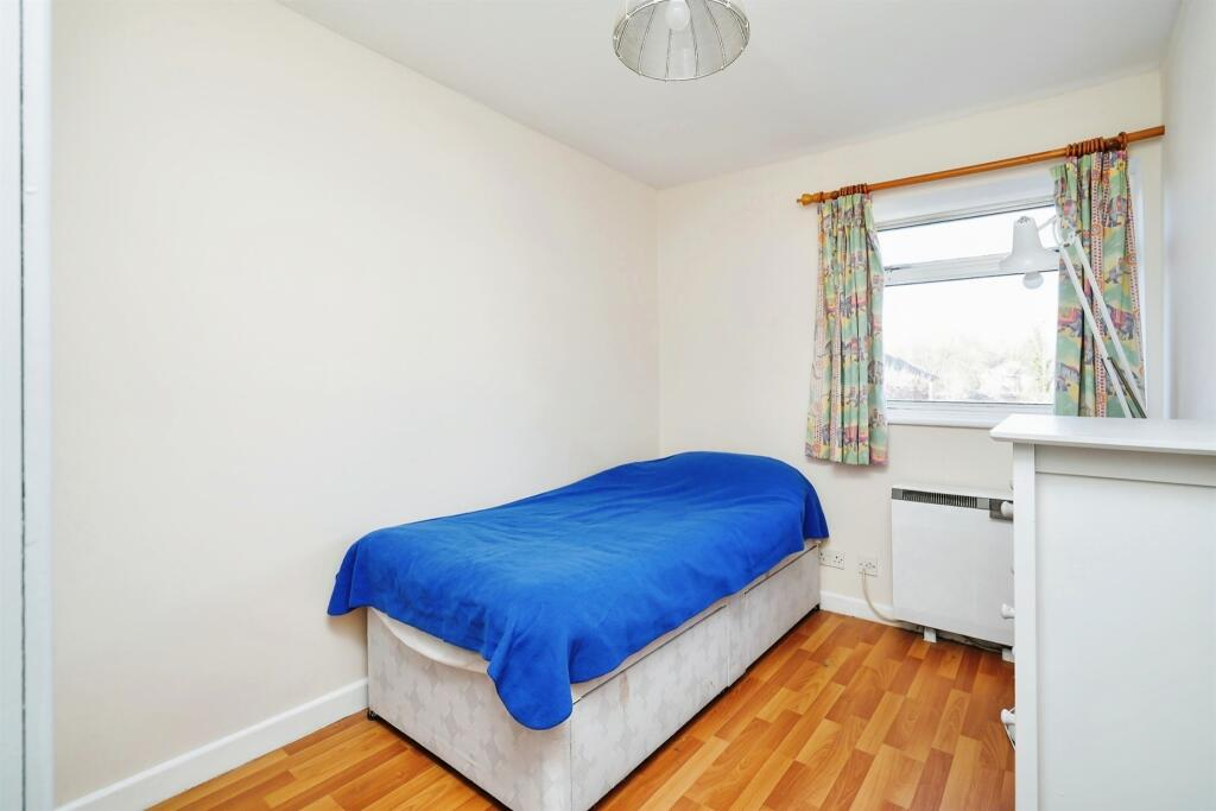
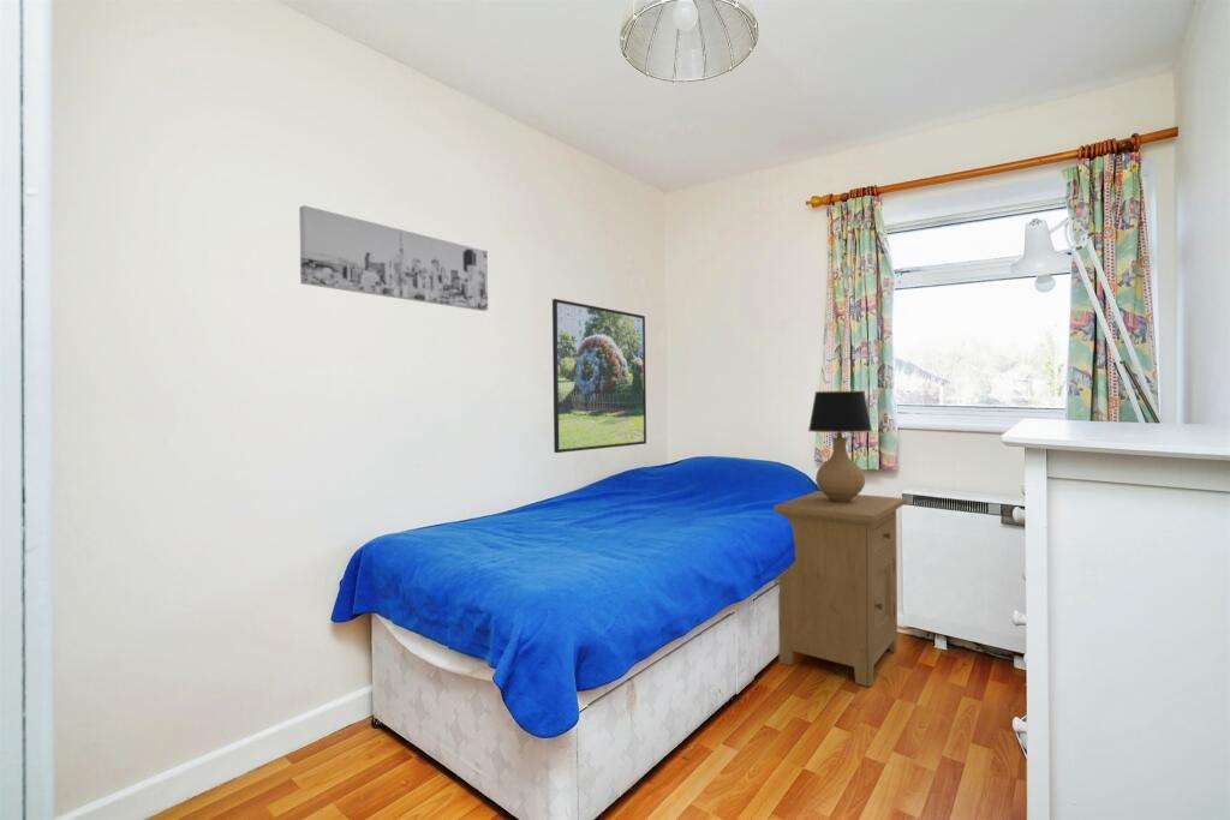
+ nightstand (842, 579)
+ wall art (405, 265)
+ table lamp (840, 444)
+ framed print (603, 377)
